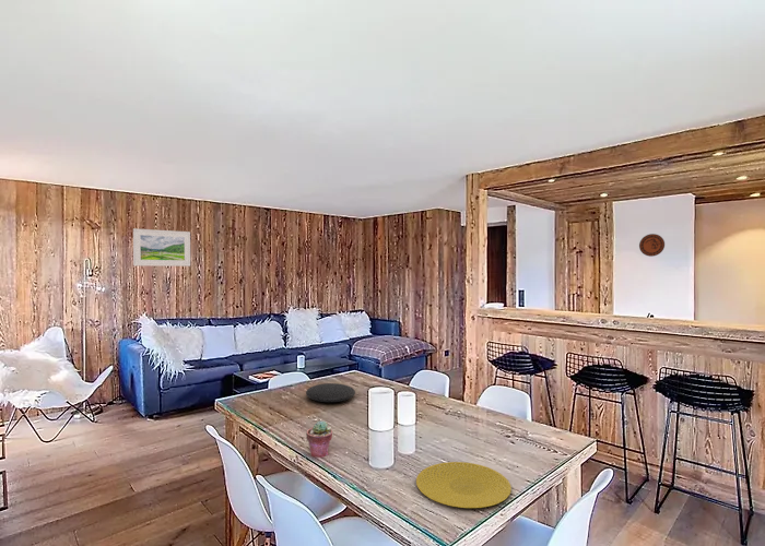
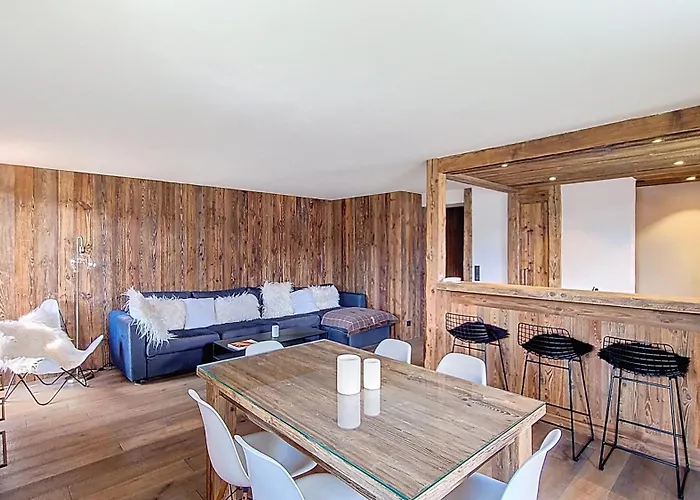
- potted succulent (319, 438)
- plate (330, 392)
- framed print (163, 248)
- decorative plate (651, 245)
- plate (462, 484)
